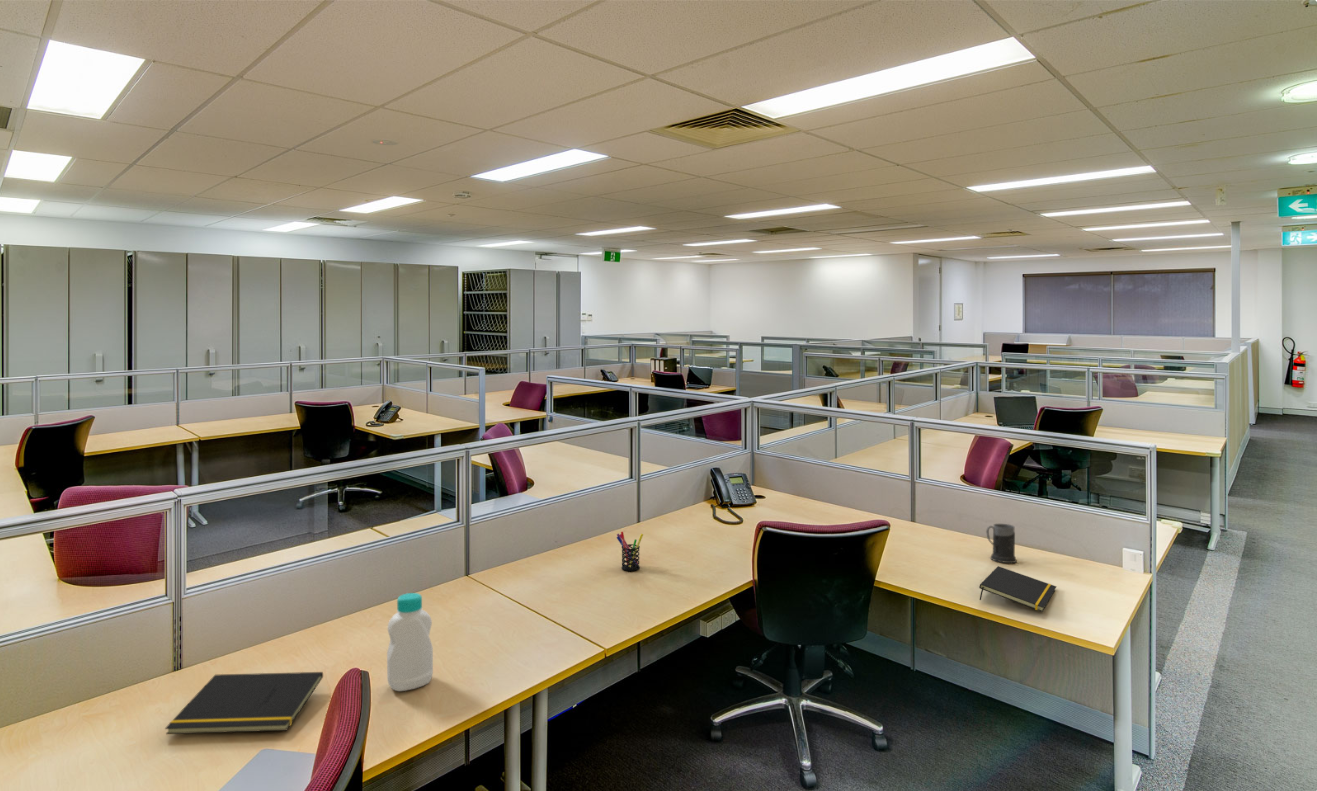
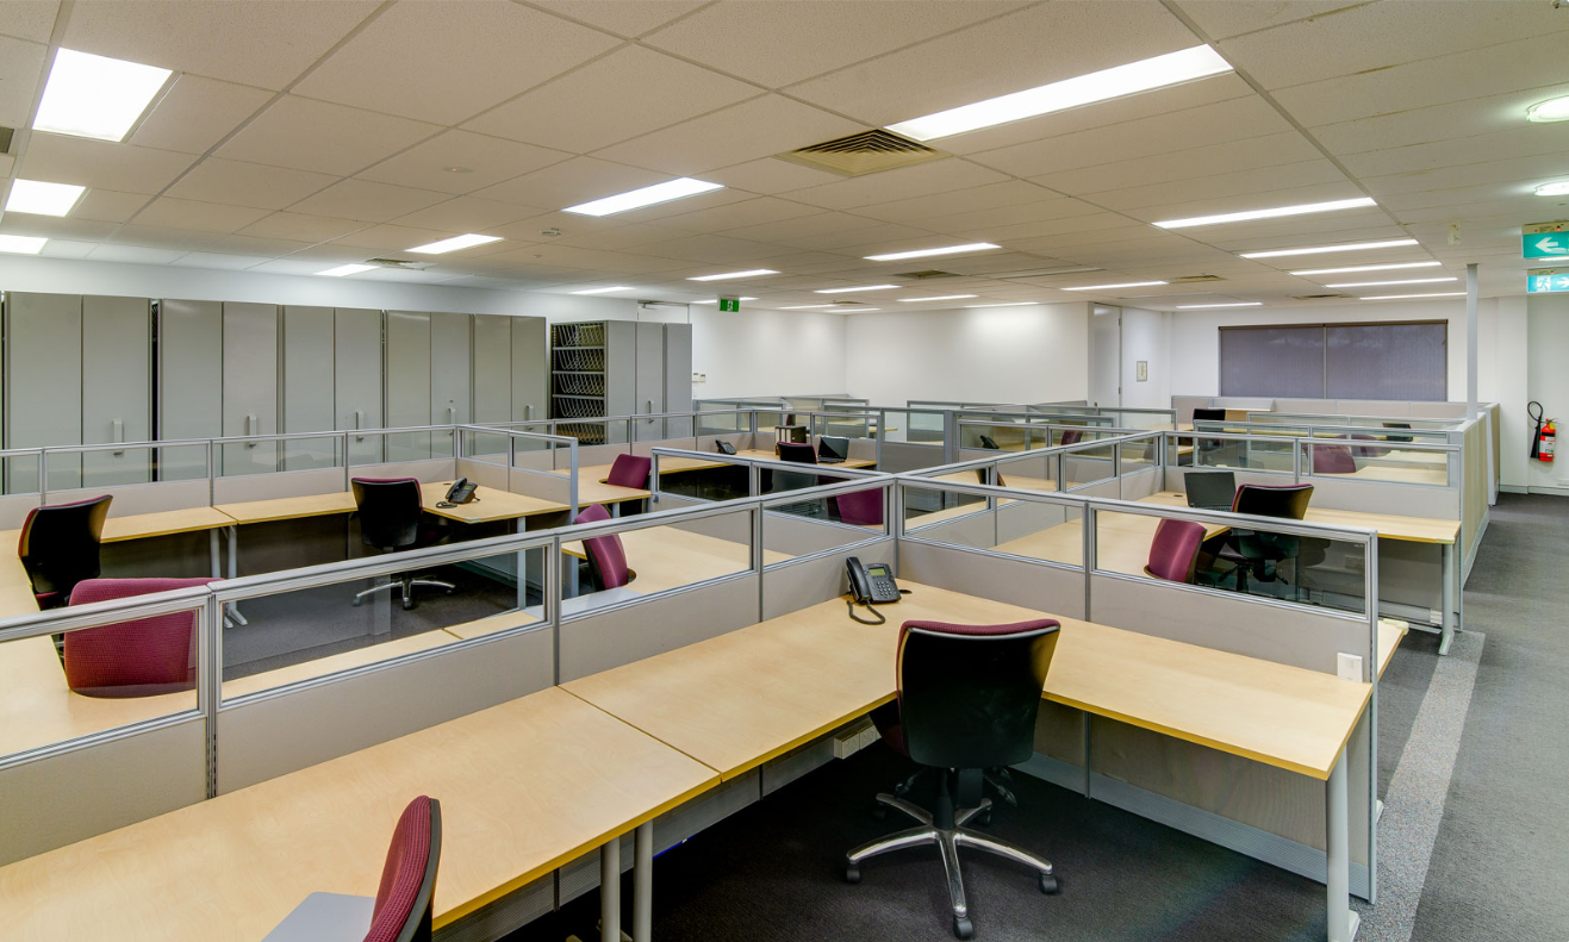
- mug (999, 542)
- notepad (249, 701)
- notepad (1018, 587)
- pen holder (630, 550)
- bottle (410, 639)
